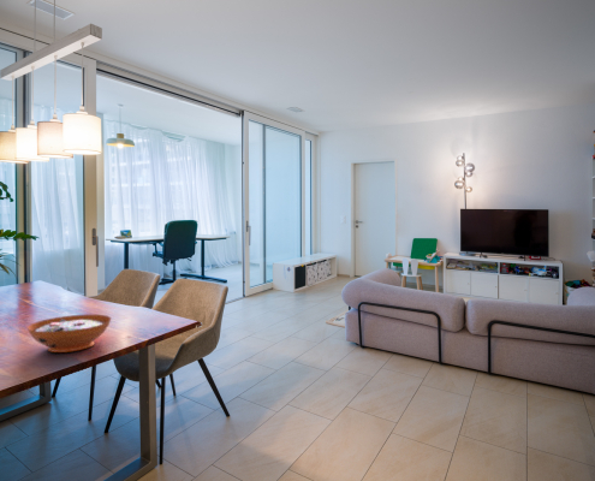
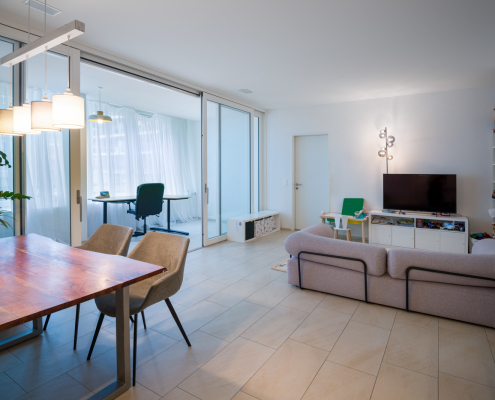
- decorative bowl (71, 333)
